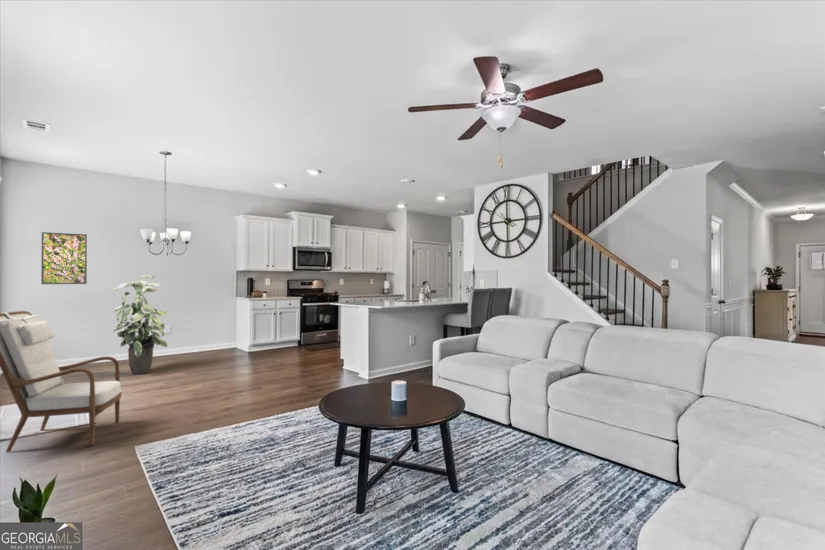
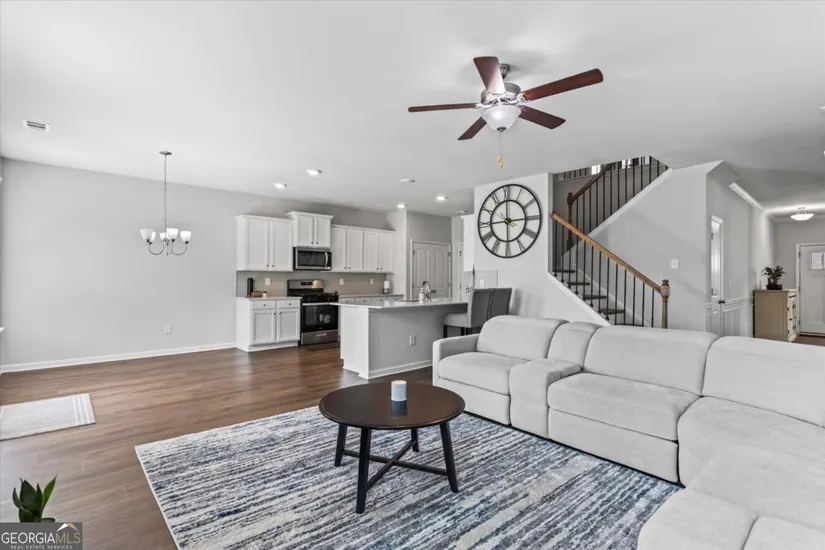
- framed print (64, 258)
- indoor plant (142, 324)
- armchair (59, 374)
